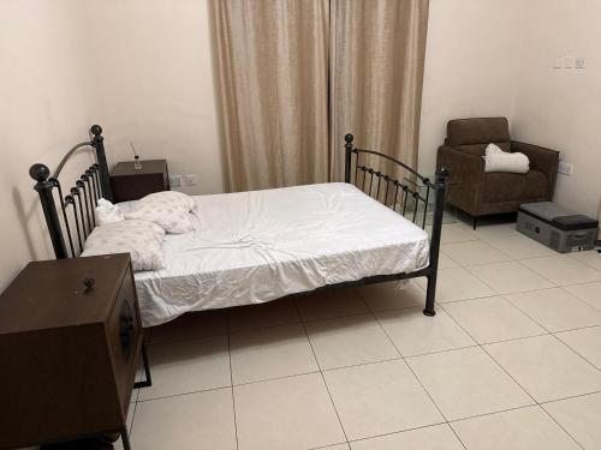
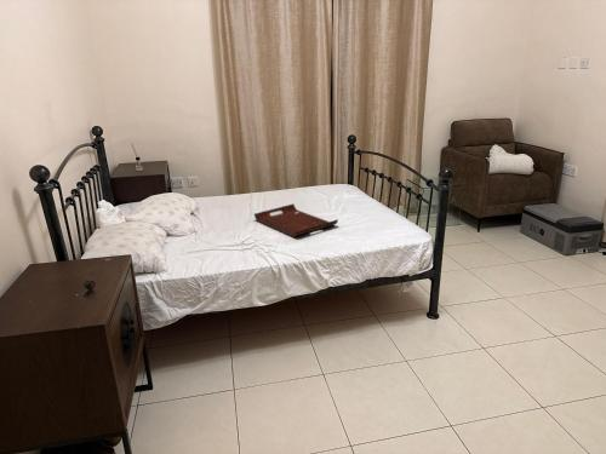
+ serving tray (295, 219)
